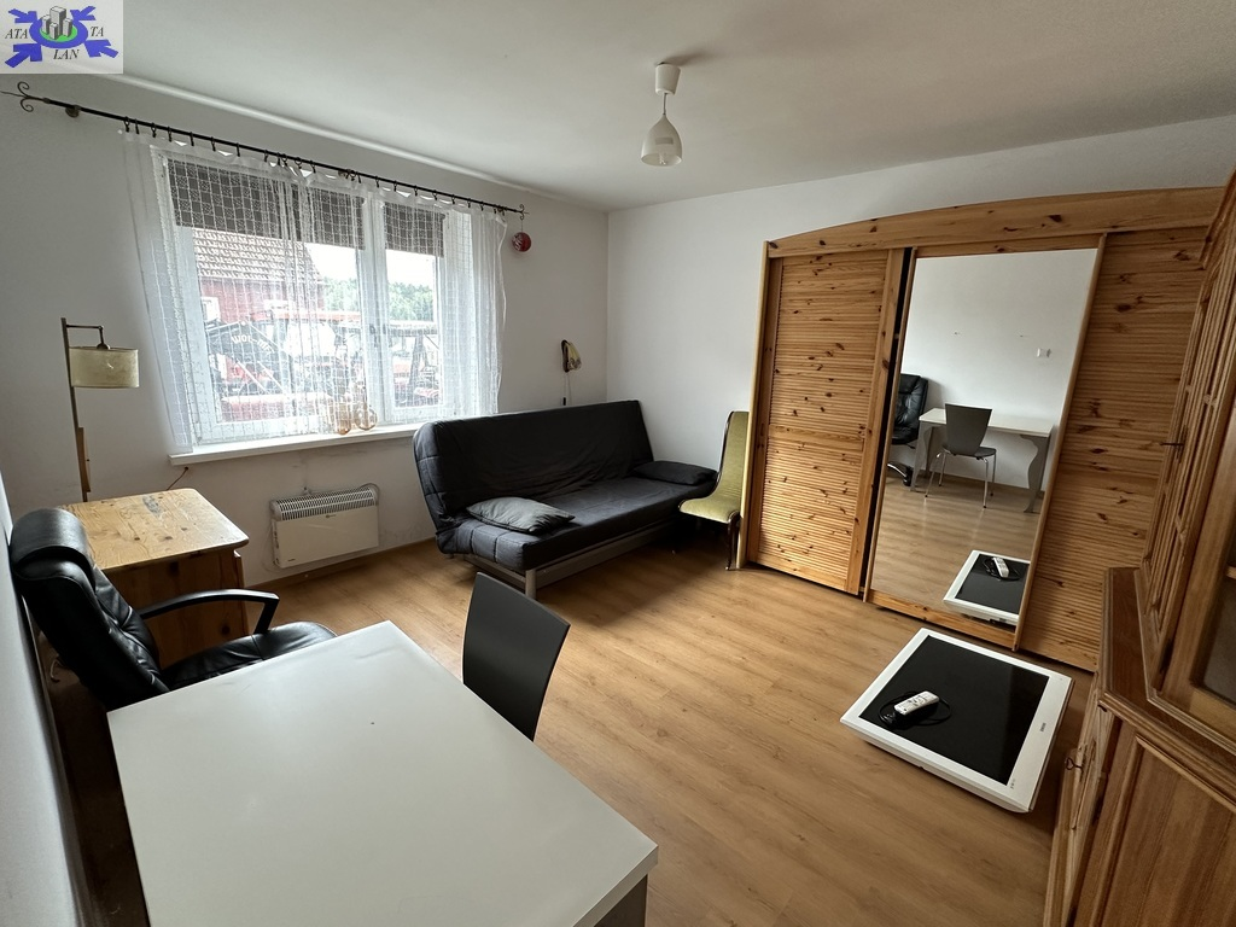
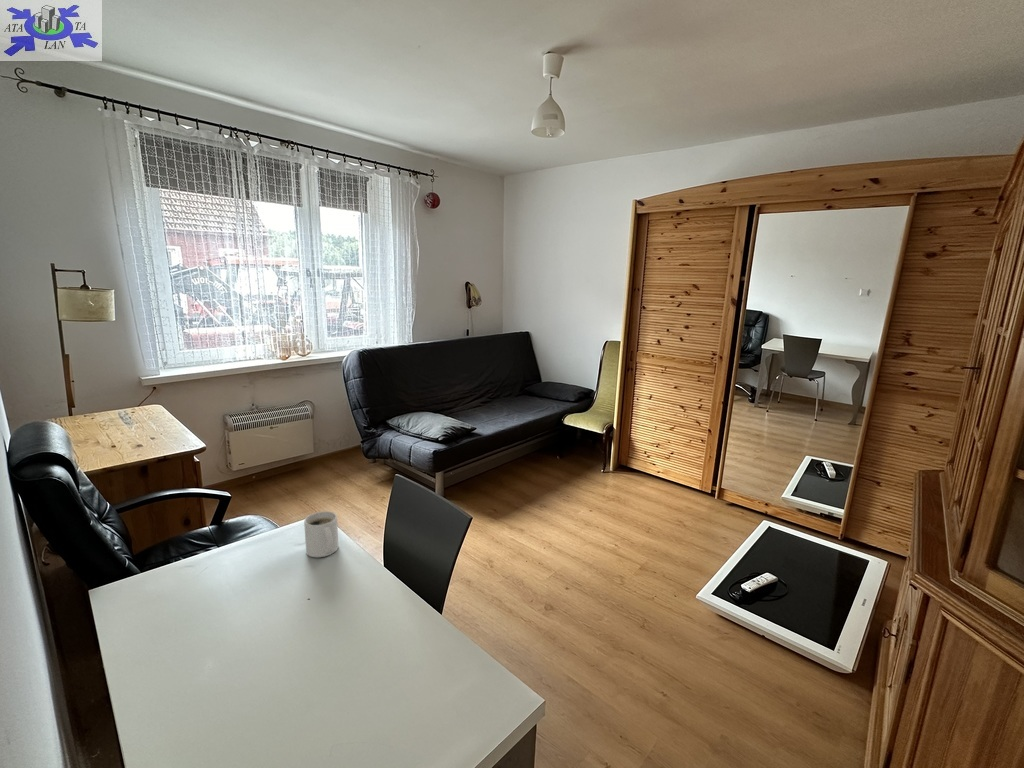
+ mug (321, 535)
